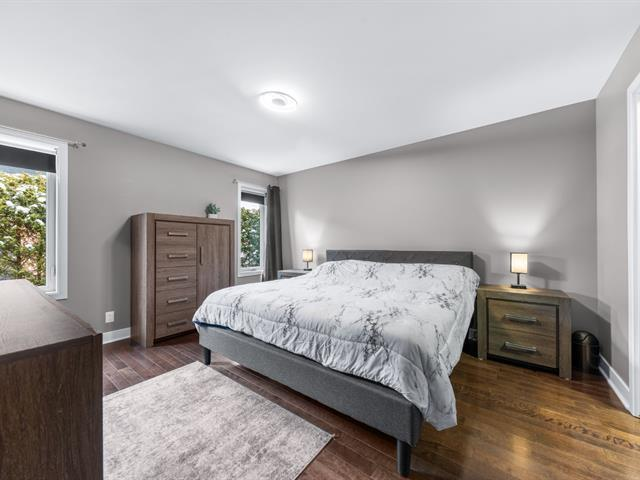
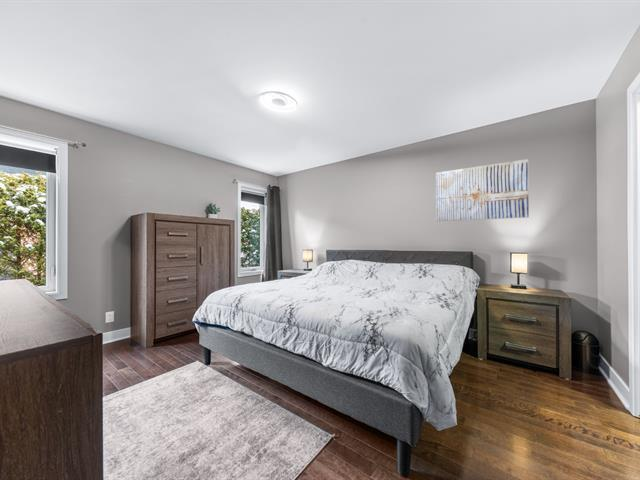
+ wall art (478, 193)
